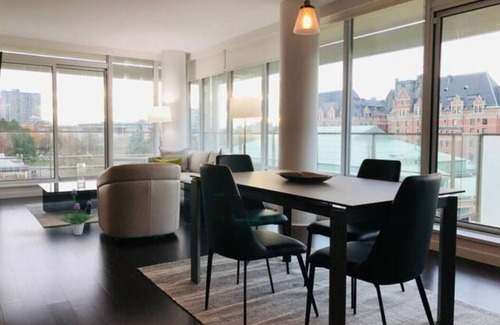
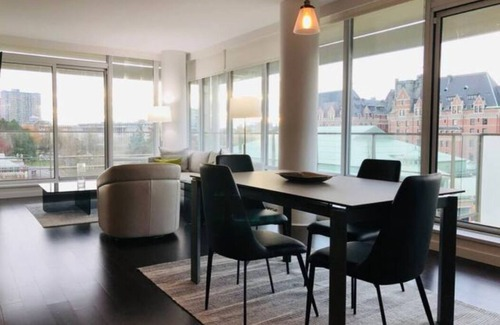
- potted plant (77, 211)
